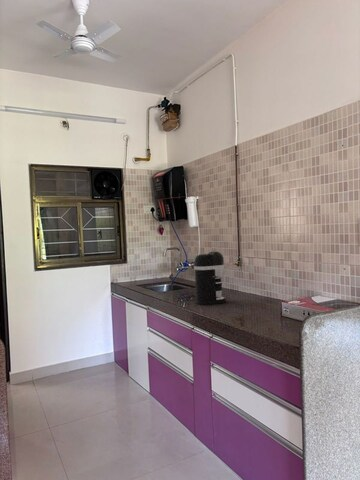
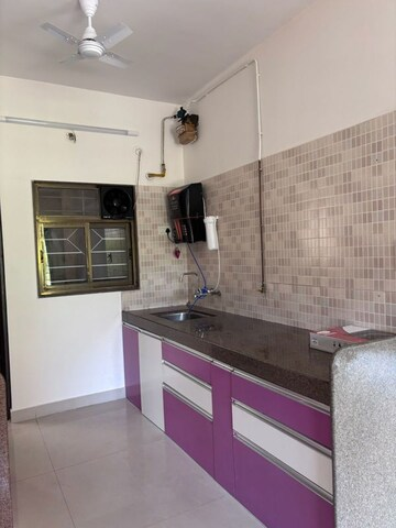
- coffee maker (209, 277)
